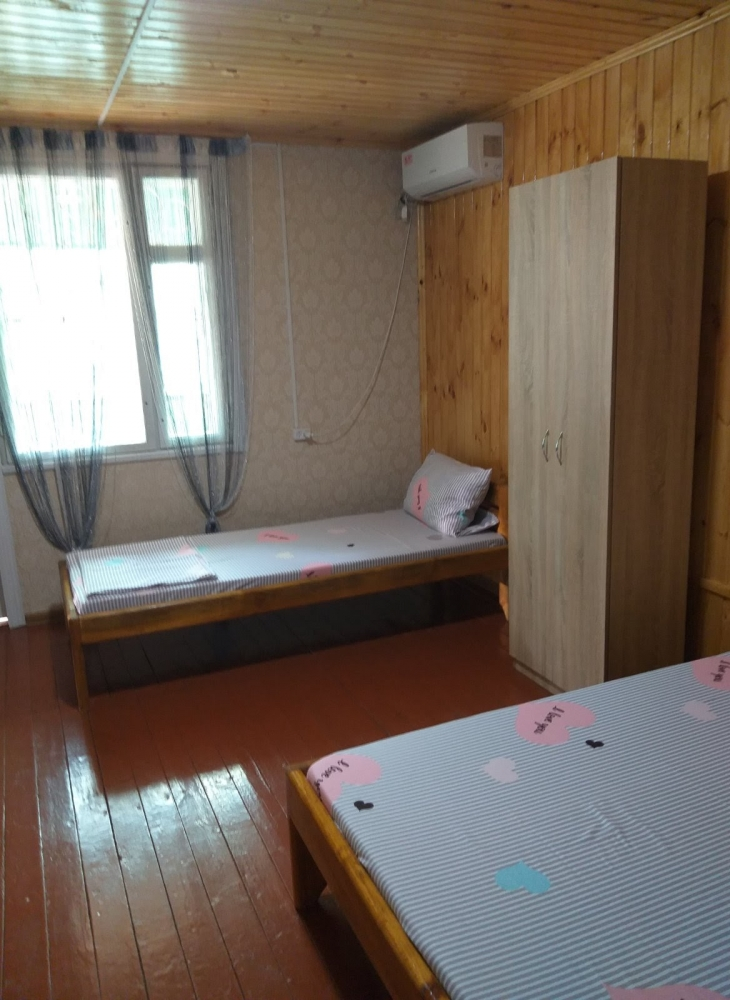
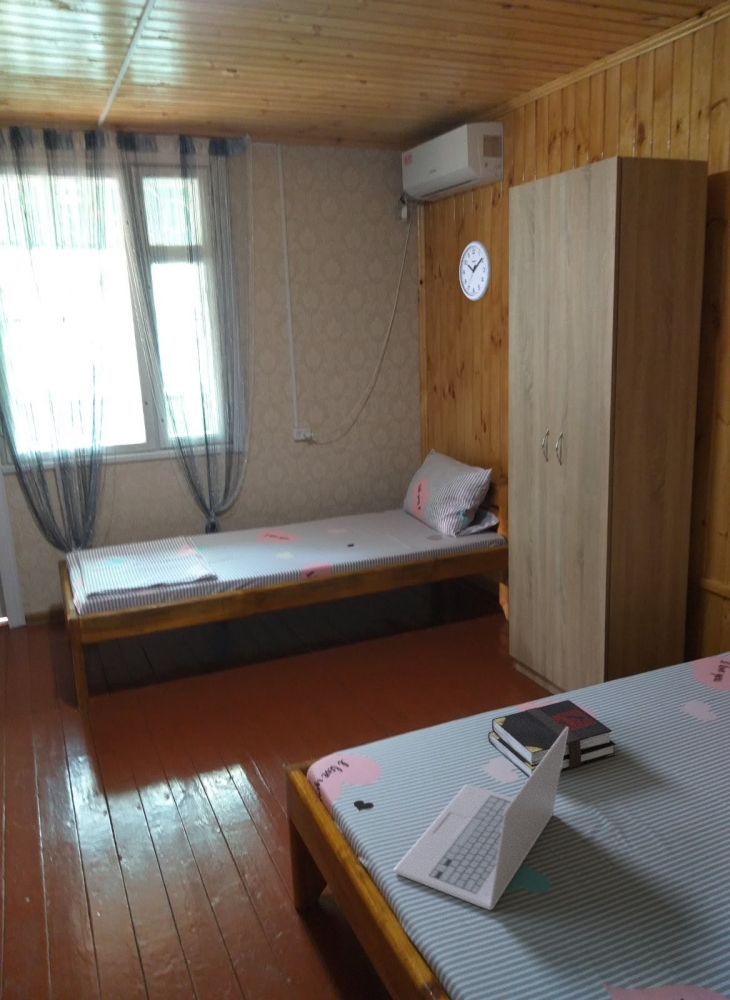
+ laptop (483, 797)
+ wall clock (473, 271)
+ book (550, 735)
